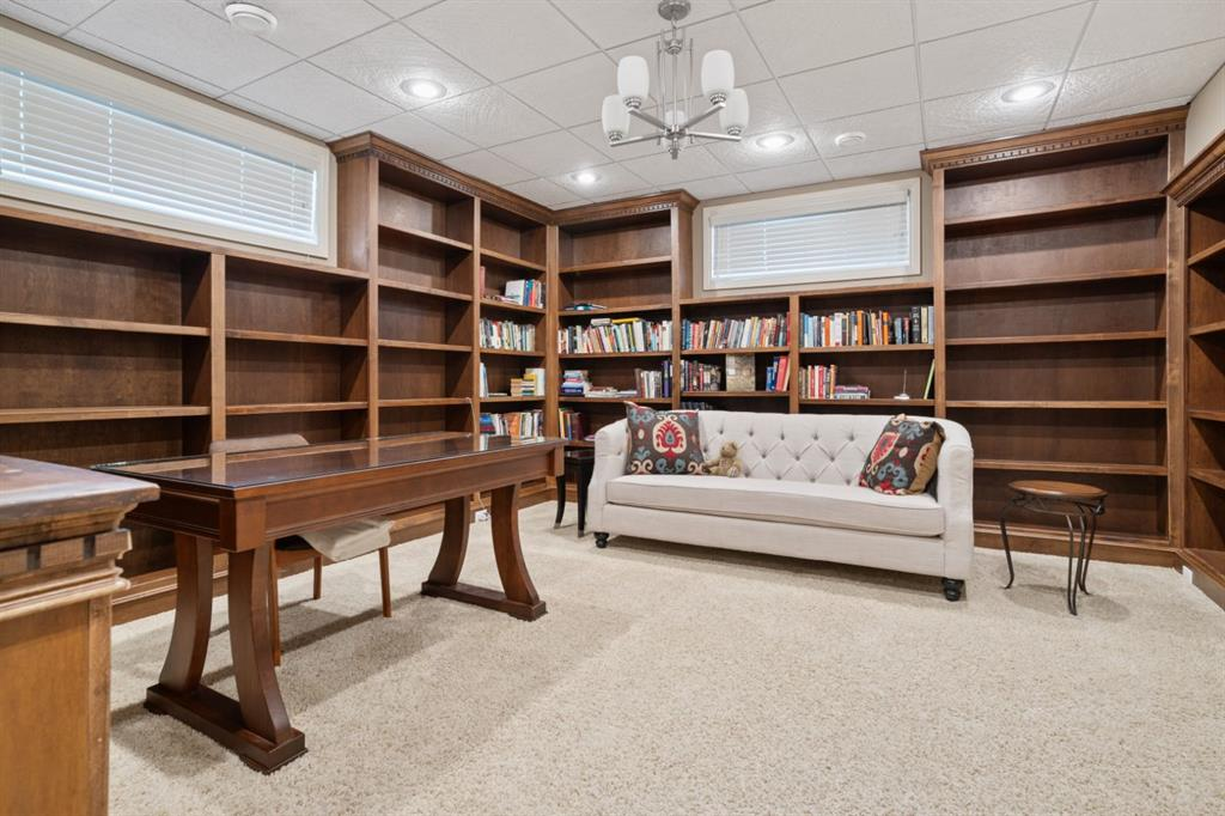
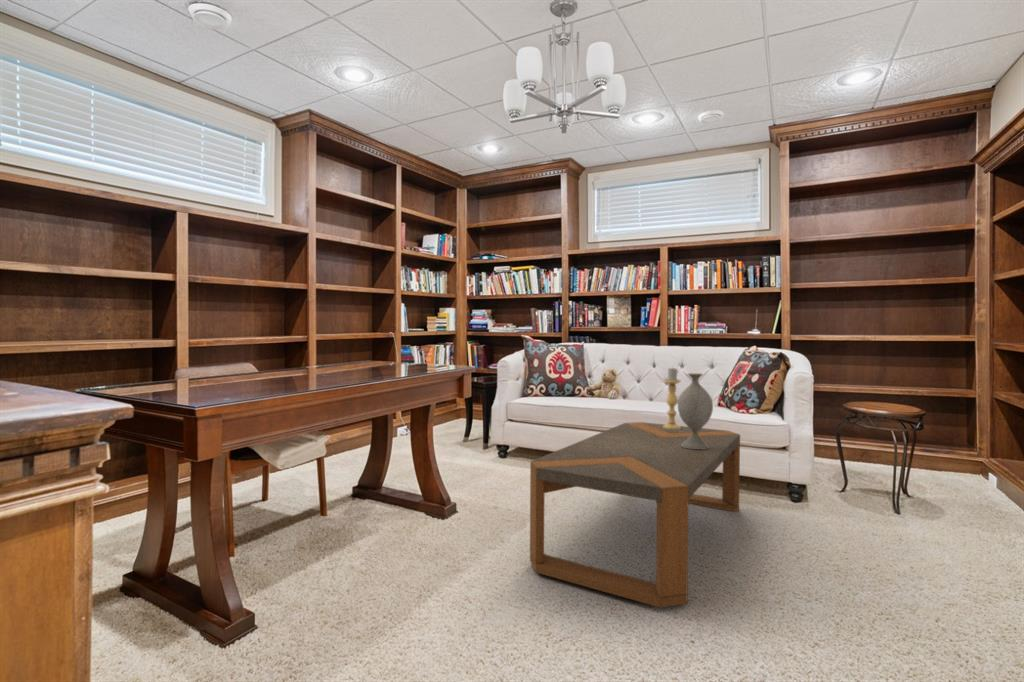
+ decorative vase (695, 410)
+ candle holder (672, 396)
+ coffee table (647, 489)
